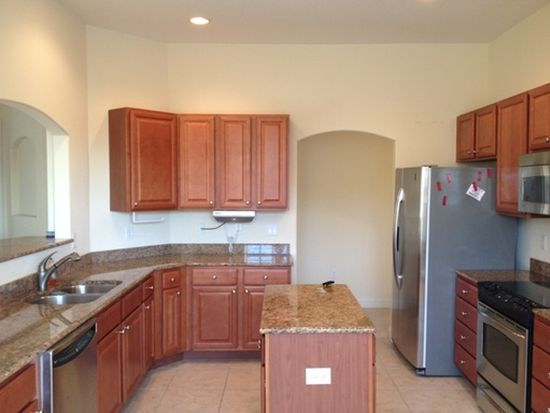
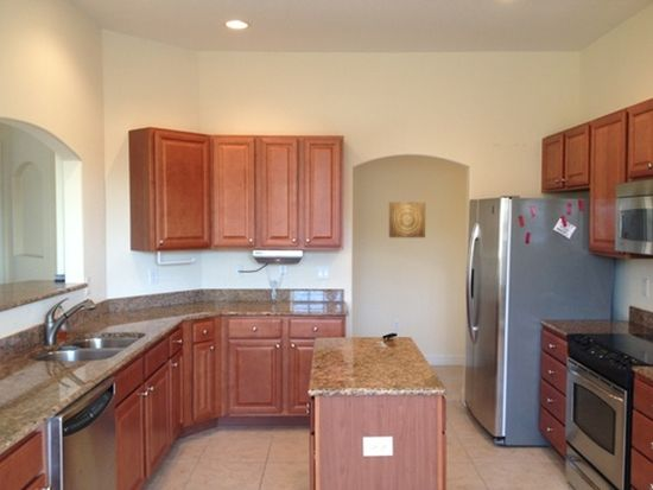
+ wall art (406, 219)
